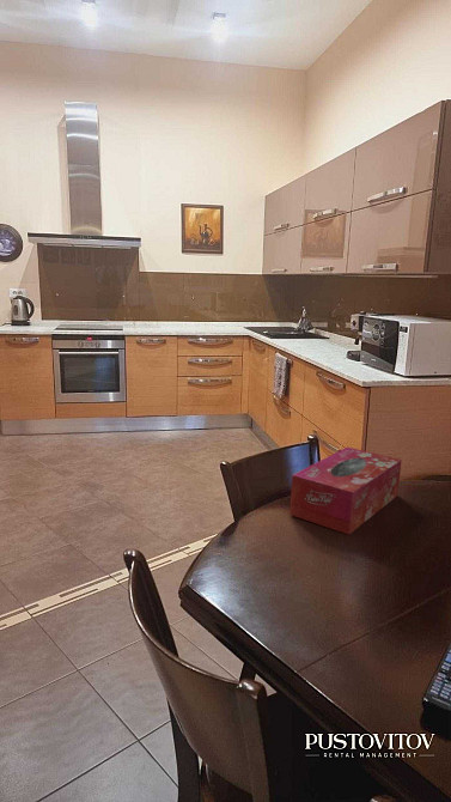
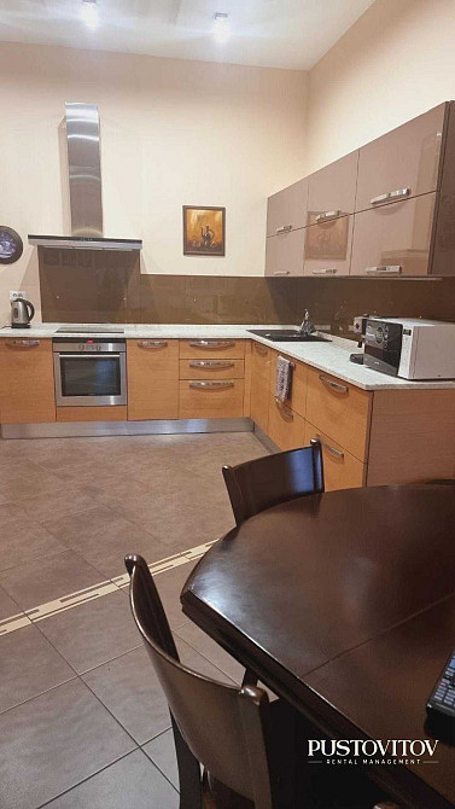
- tissue box (347, 486)
